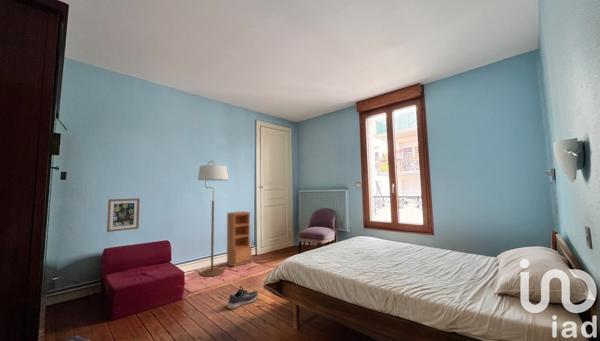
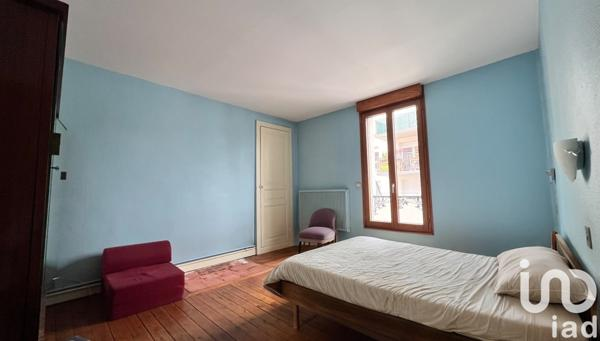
- bookcase (239, 237)
- wall art (124, 214)
- shoe (242, 294)
- floor lamp (212, 215)
